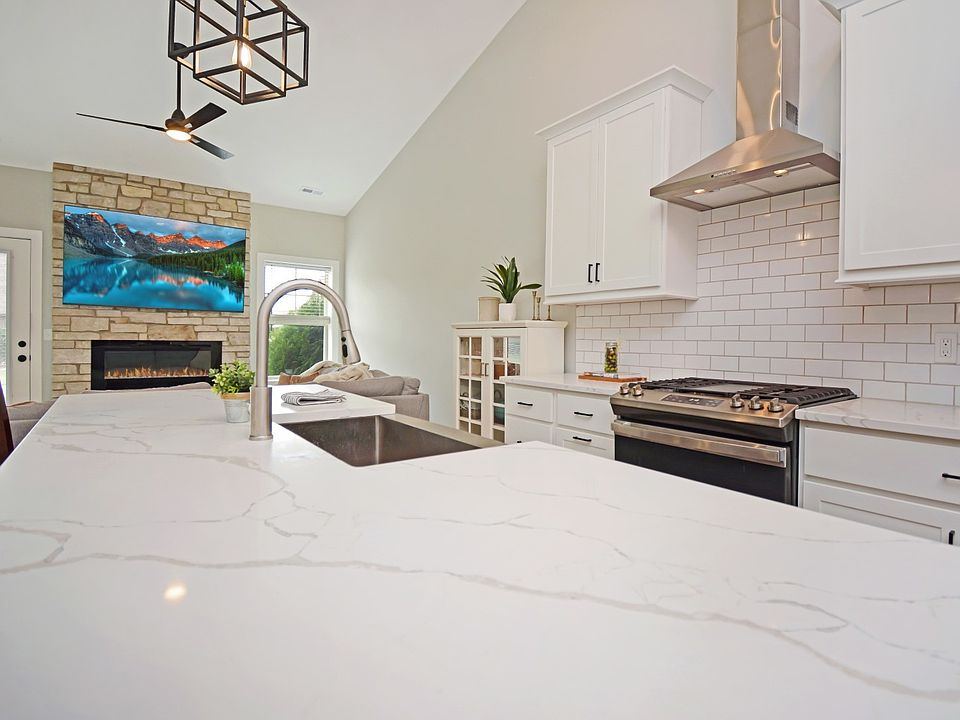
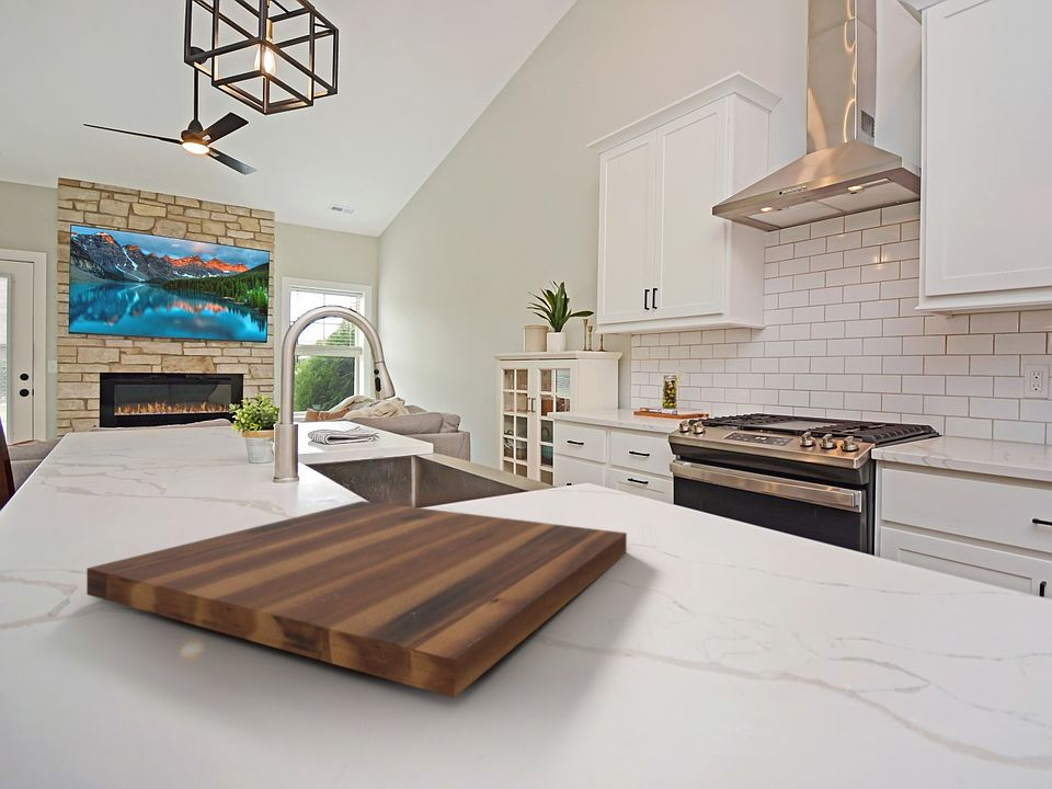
+ cutting board (389, 560)
